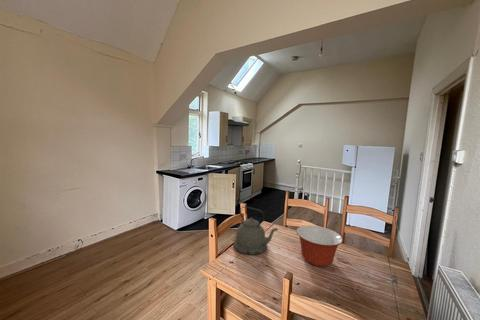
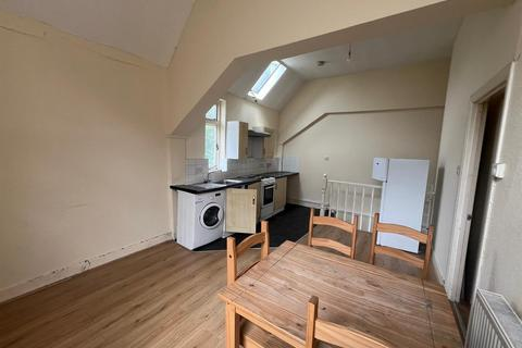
- kettle (253, 227)
- mixing bowl (317, 247)
